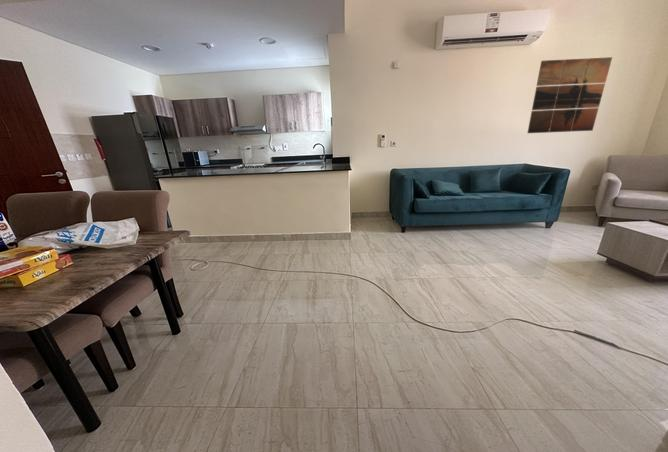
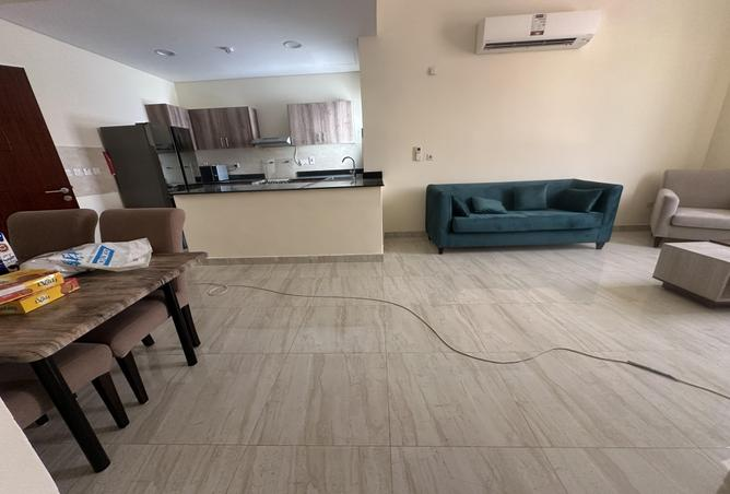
- wall art (567, 97)
